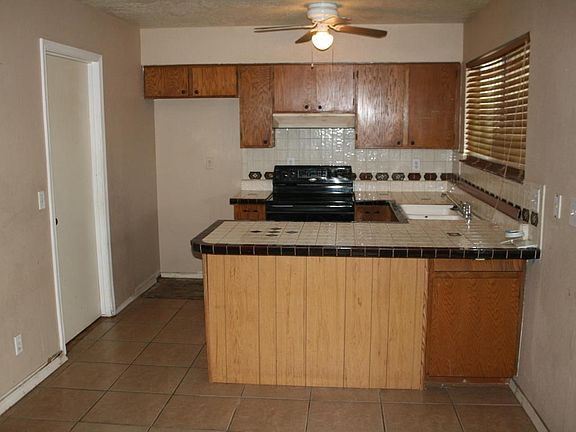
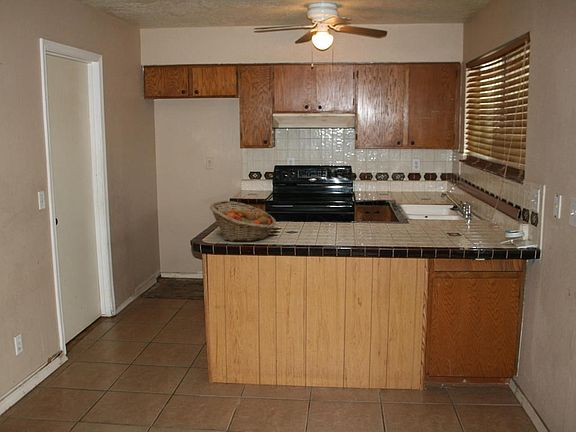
+ fruit basket (243, 219)
